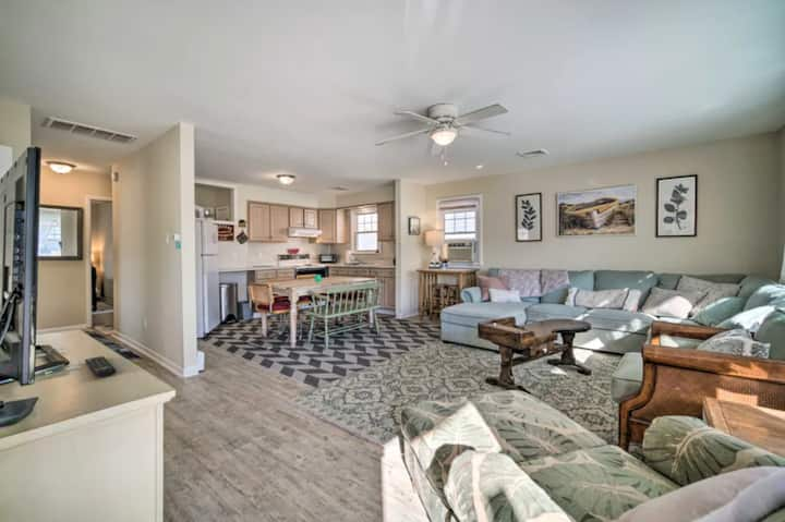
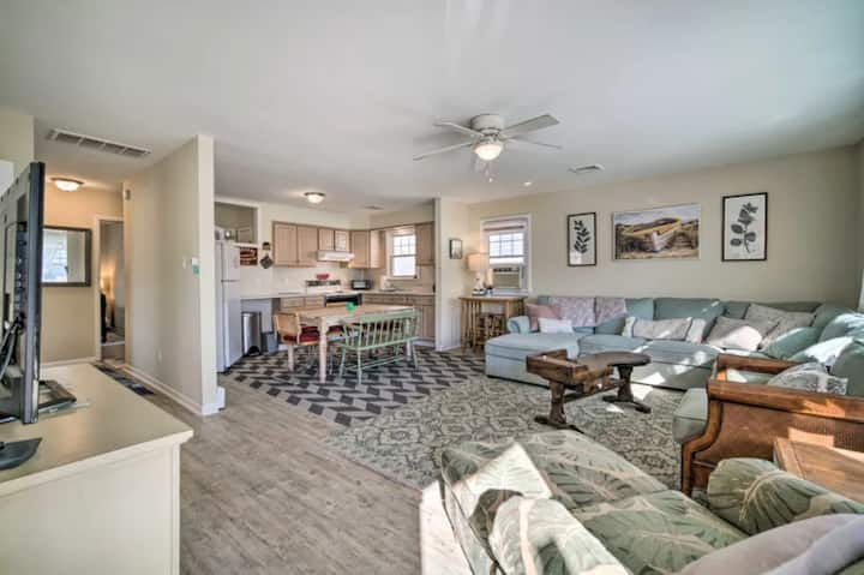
- remote control (99, 366)
